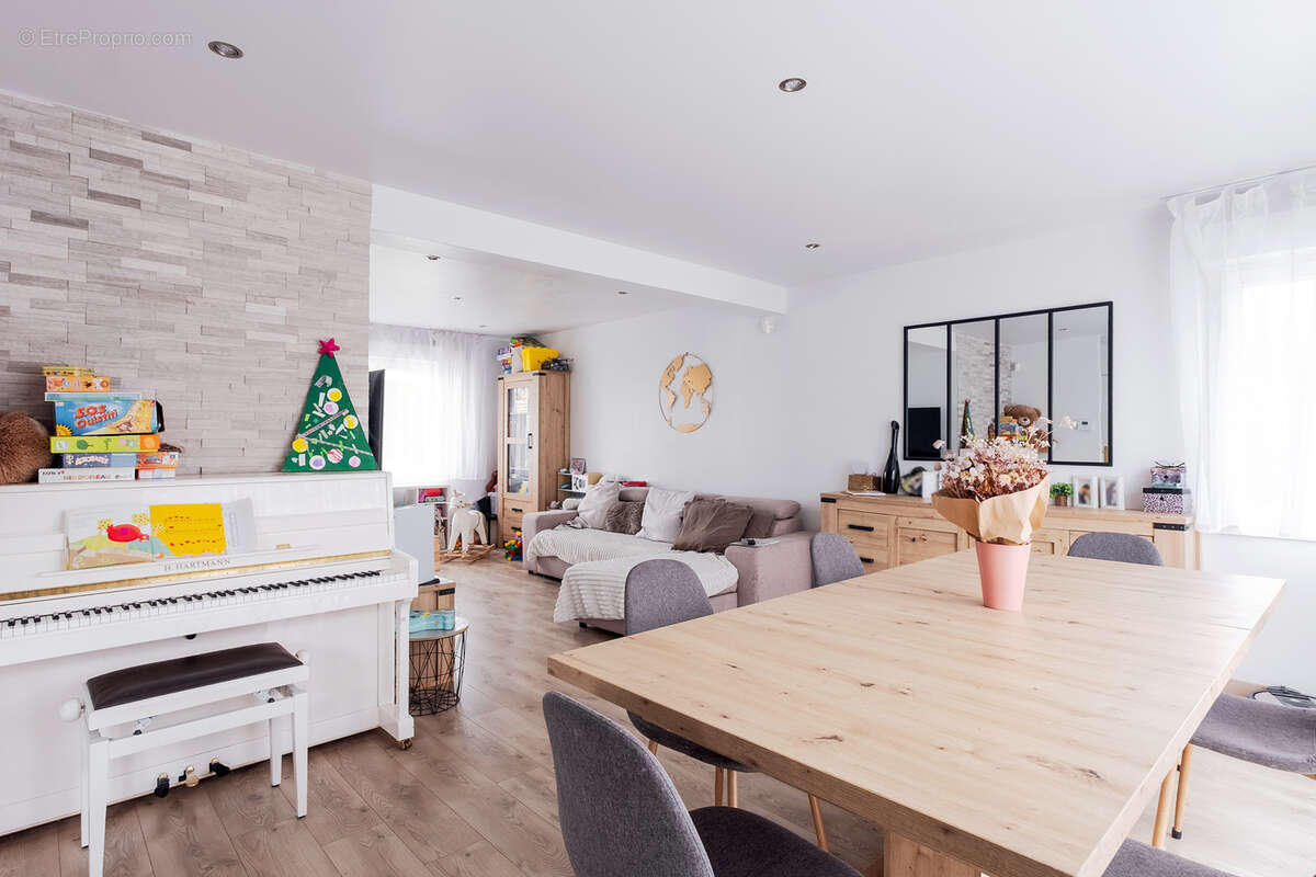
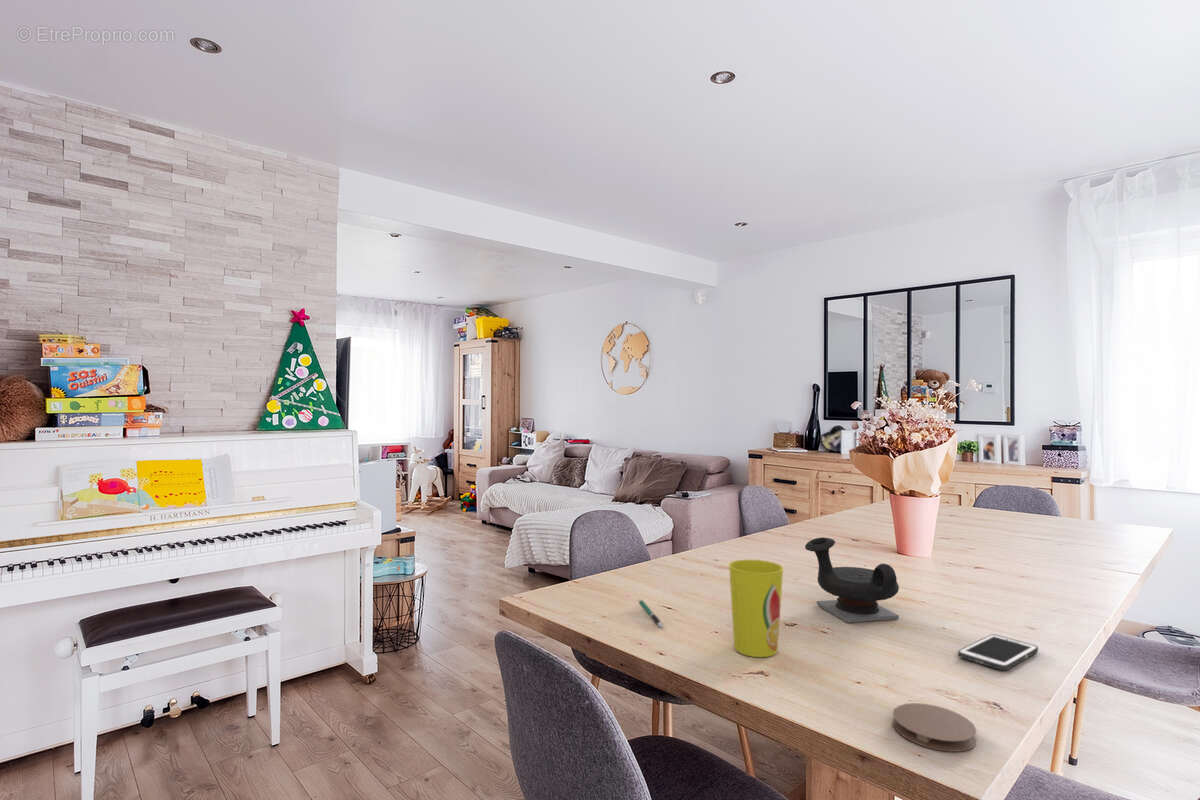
+ cell phone (998, 651)
+ pen (650, 612)
+ coaster (933, 726)
+ cup (755, 607)
+ teapot (855, 577)
